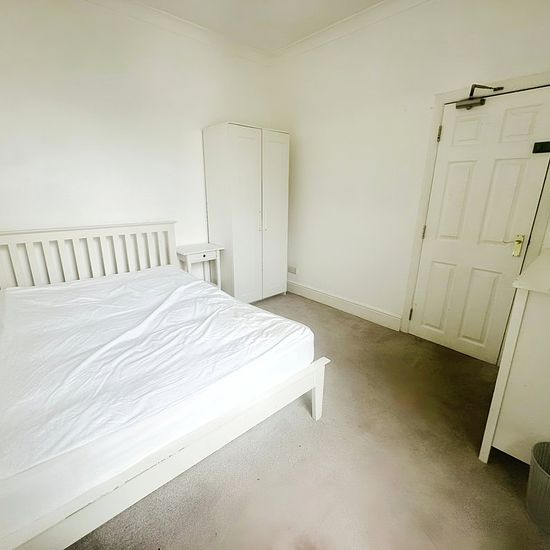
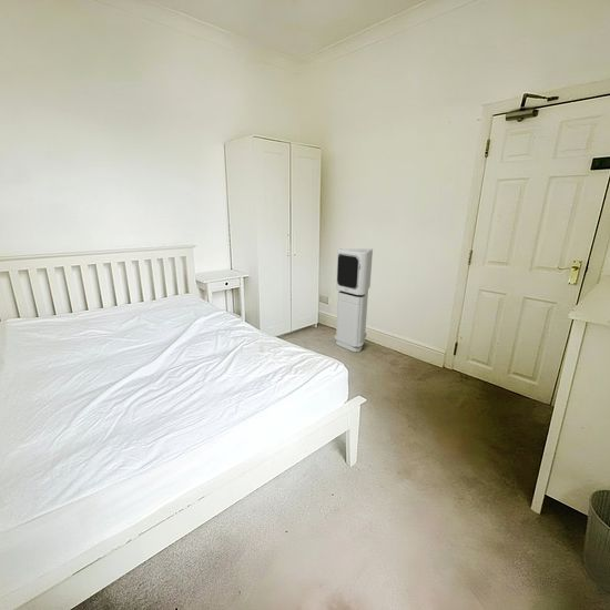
+ air purifier (357, 298)
